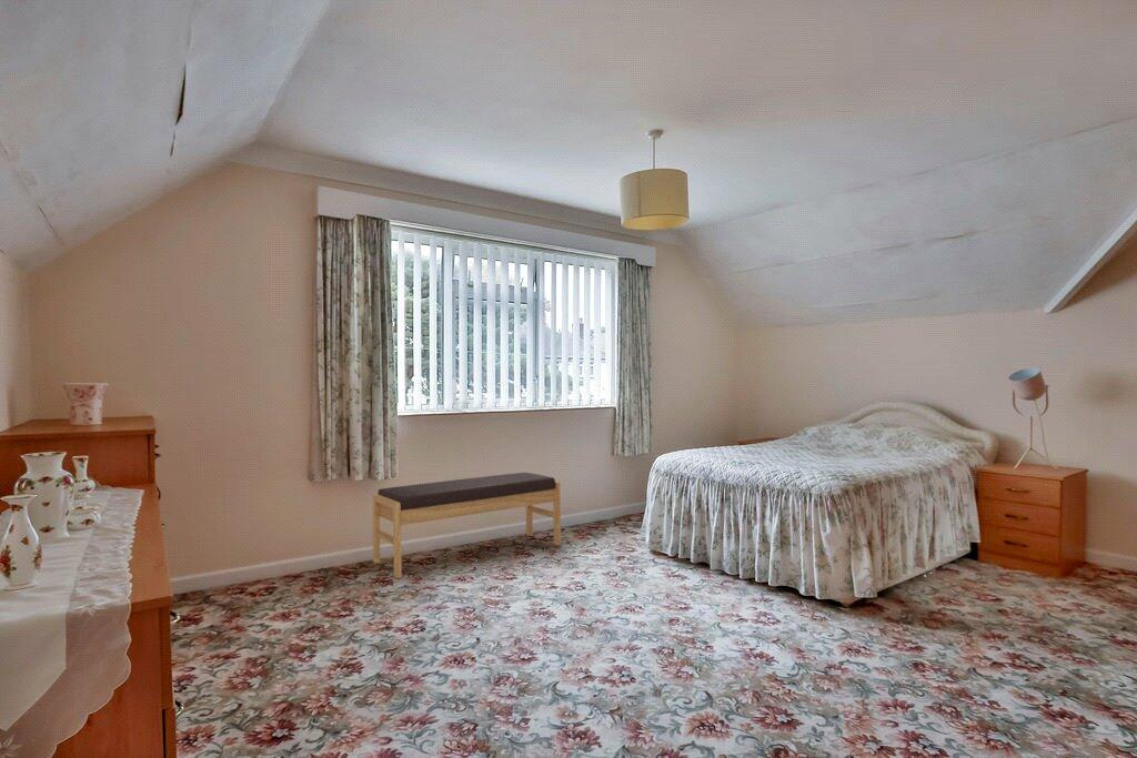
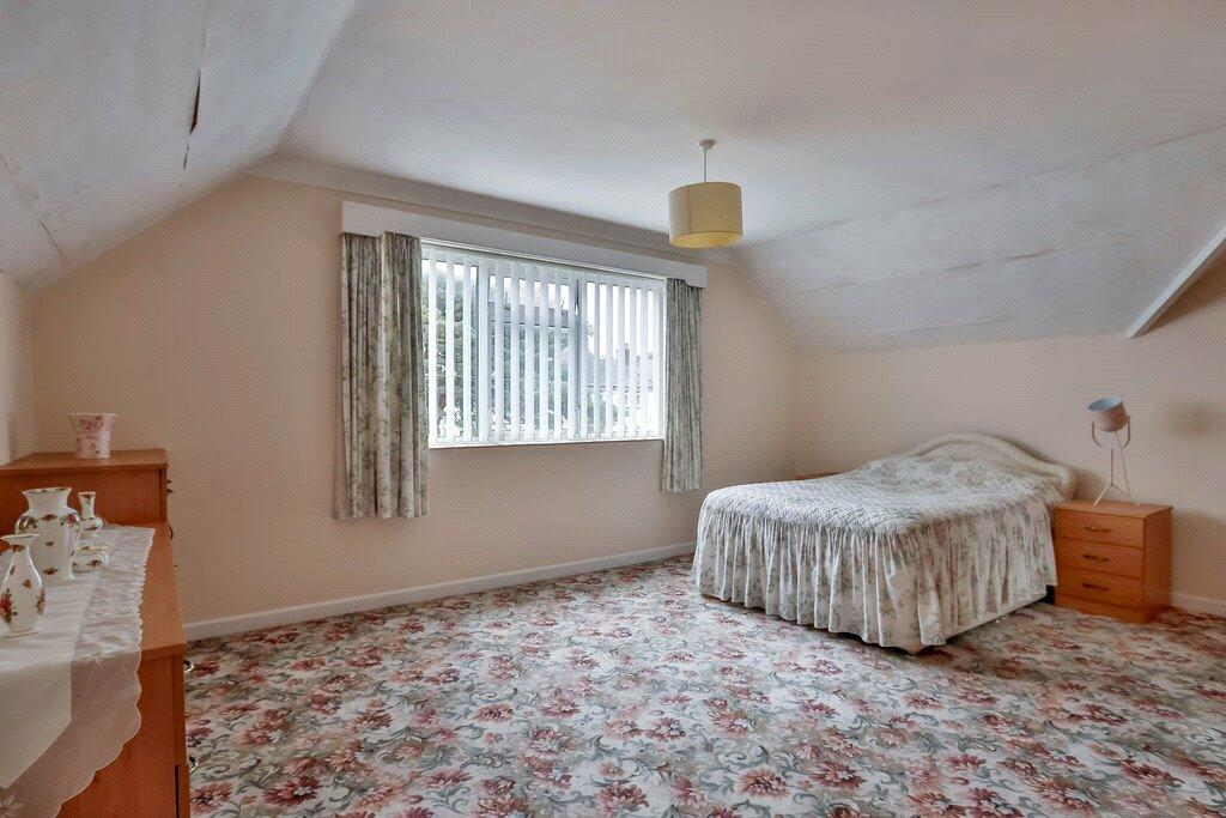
- bench (471, 514)
